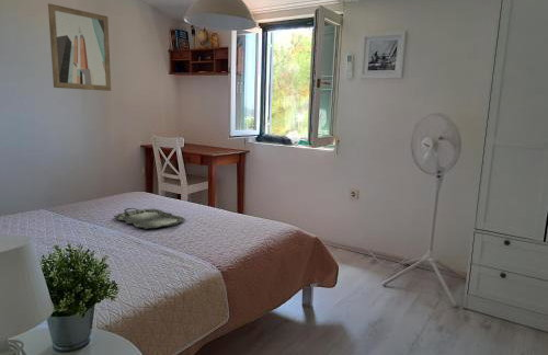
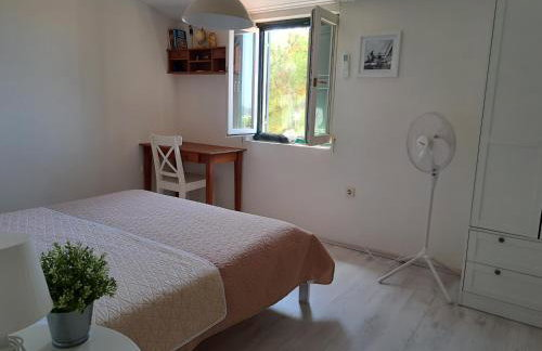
- serving tray (149, 217)
- wall art (81, 50)
